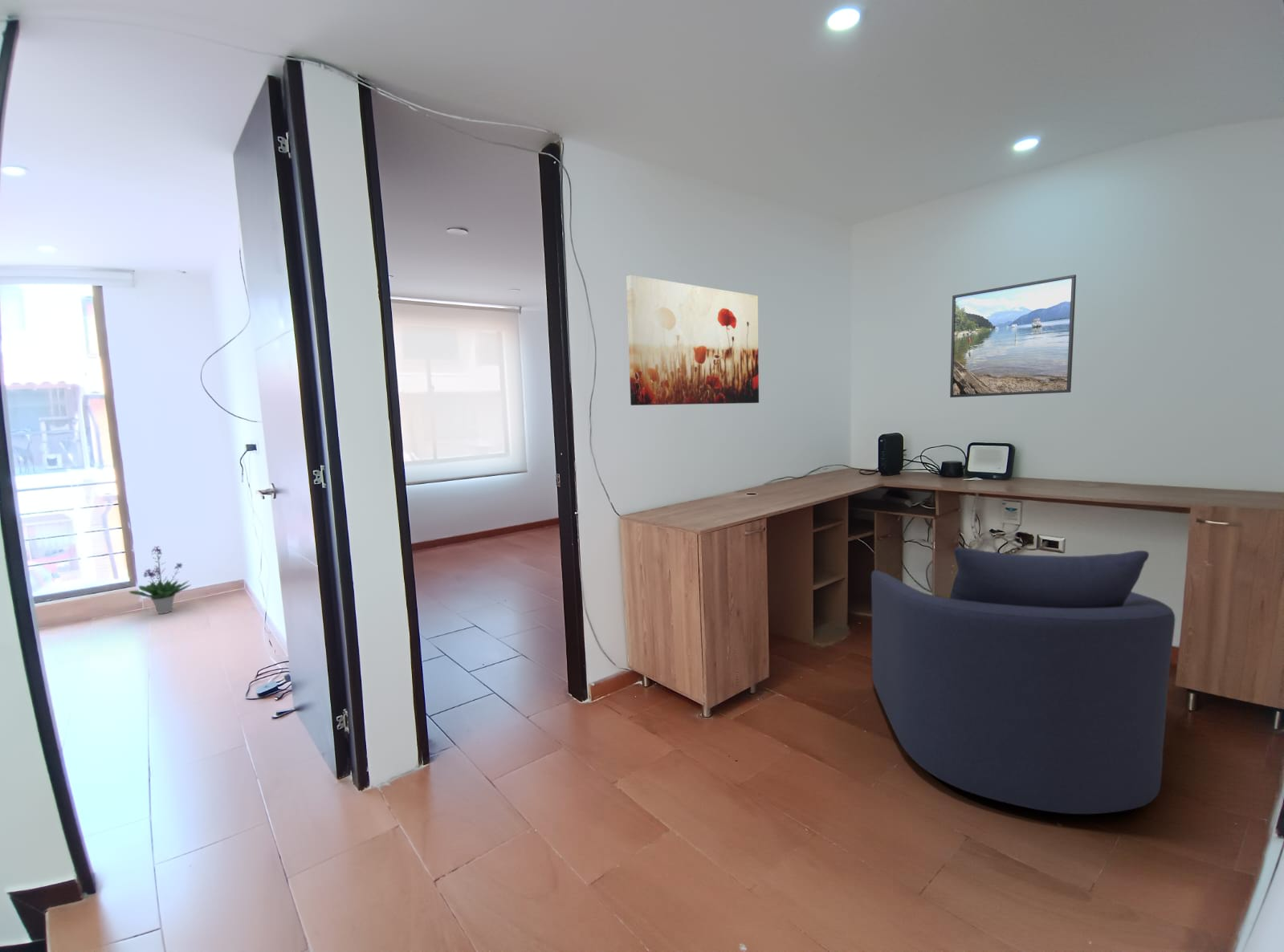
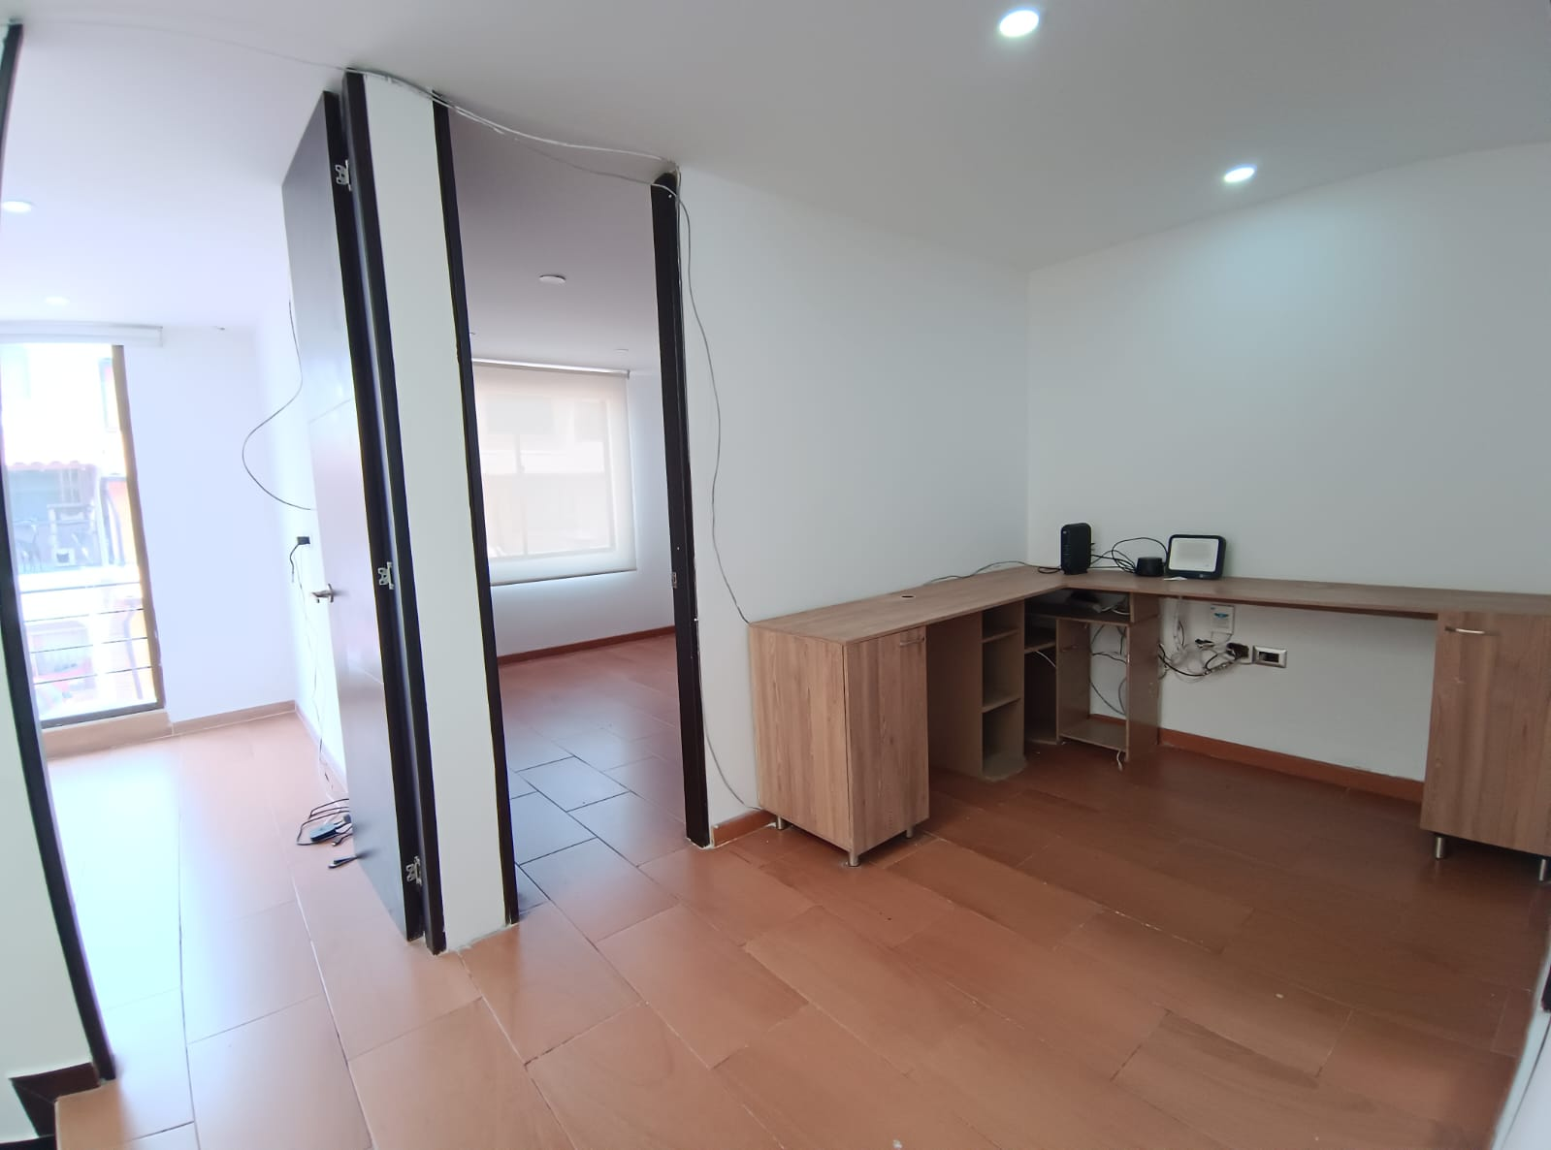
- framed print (1008, 340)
- wall art (699, 346)
- chair (1008, 641)
- potted plant (160, 580)
